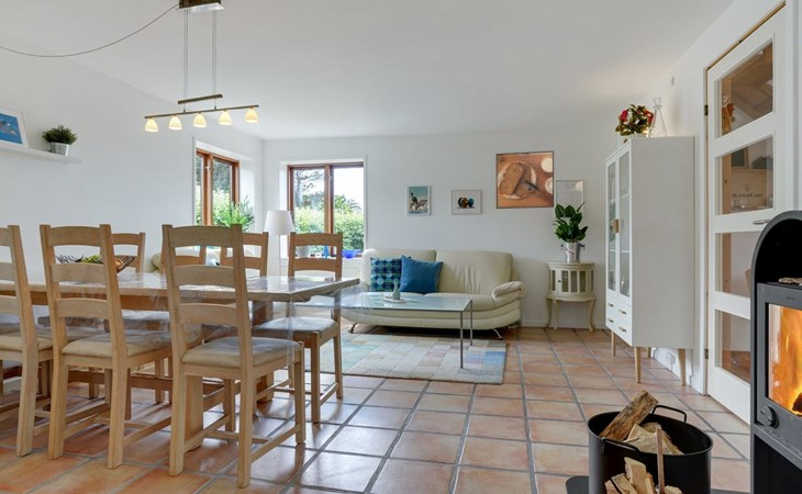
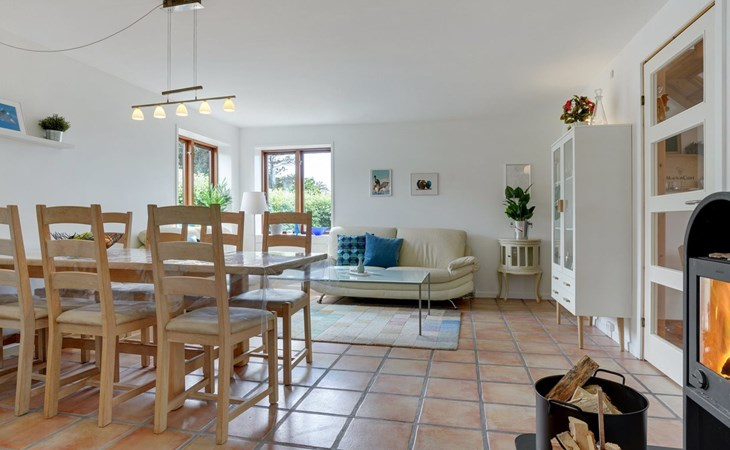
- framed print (524, 180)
